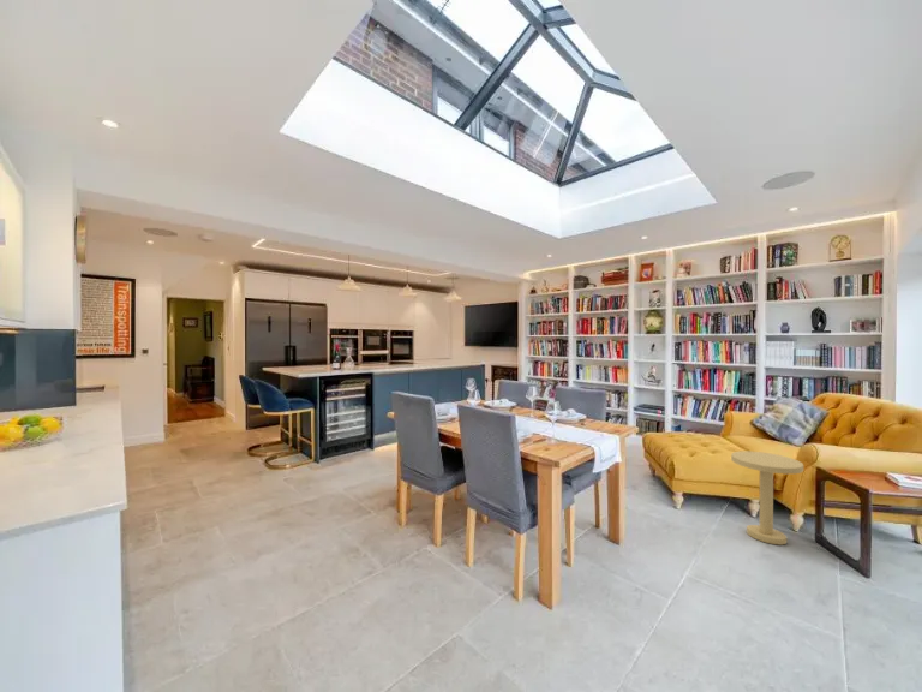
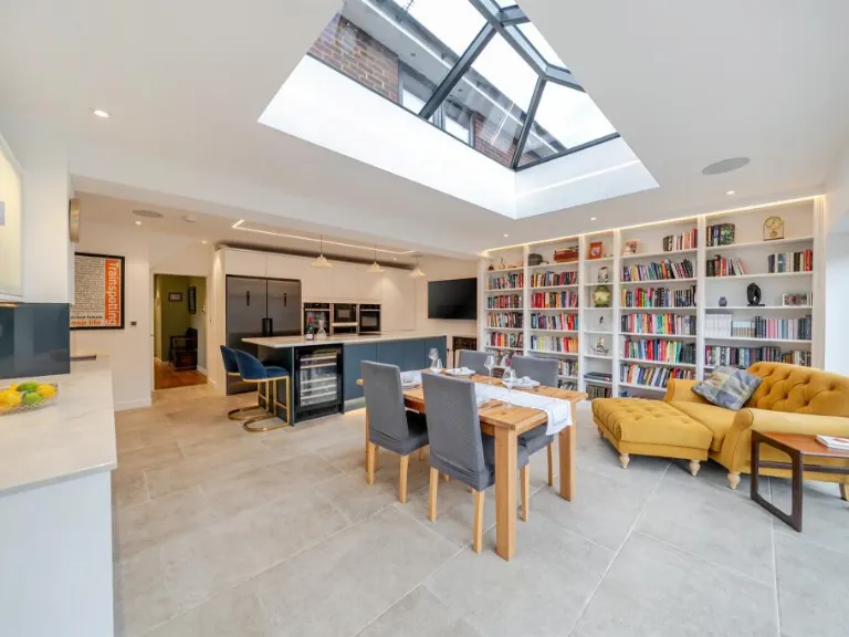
- side table (765, 497)
